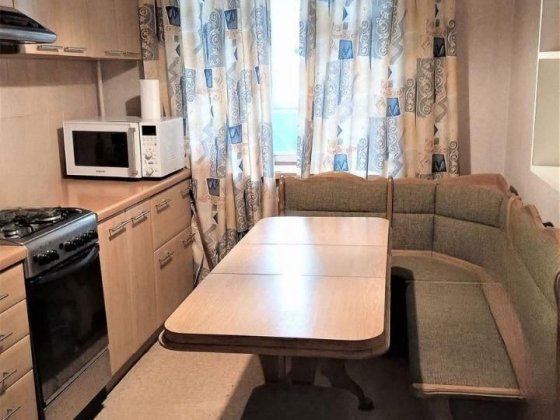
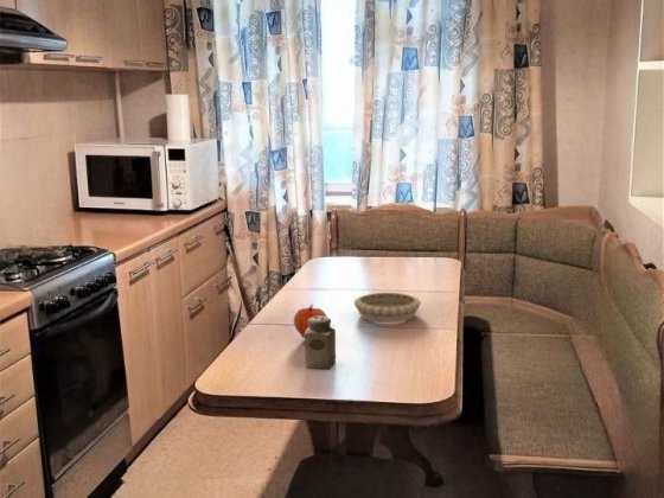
+ fruit (308, 319)
+ decorative bowl (387, 307)
+ salt shaker (320, 340)
